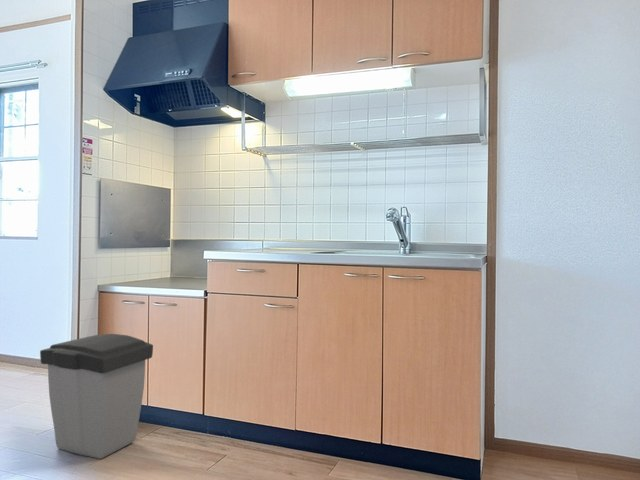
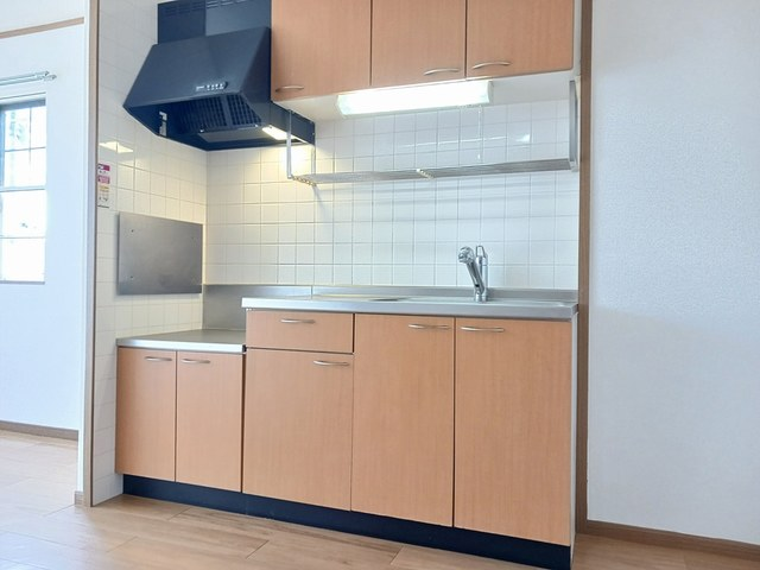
- trash can (96, 393)
